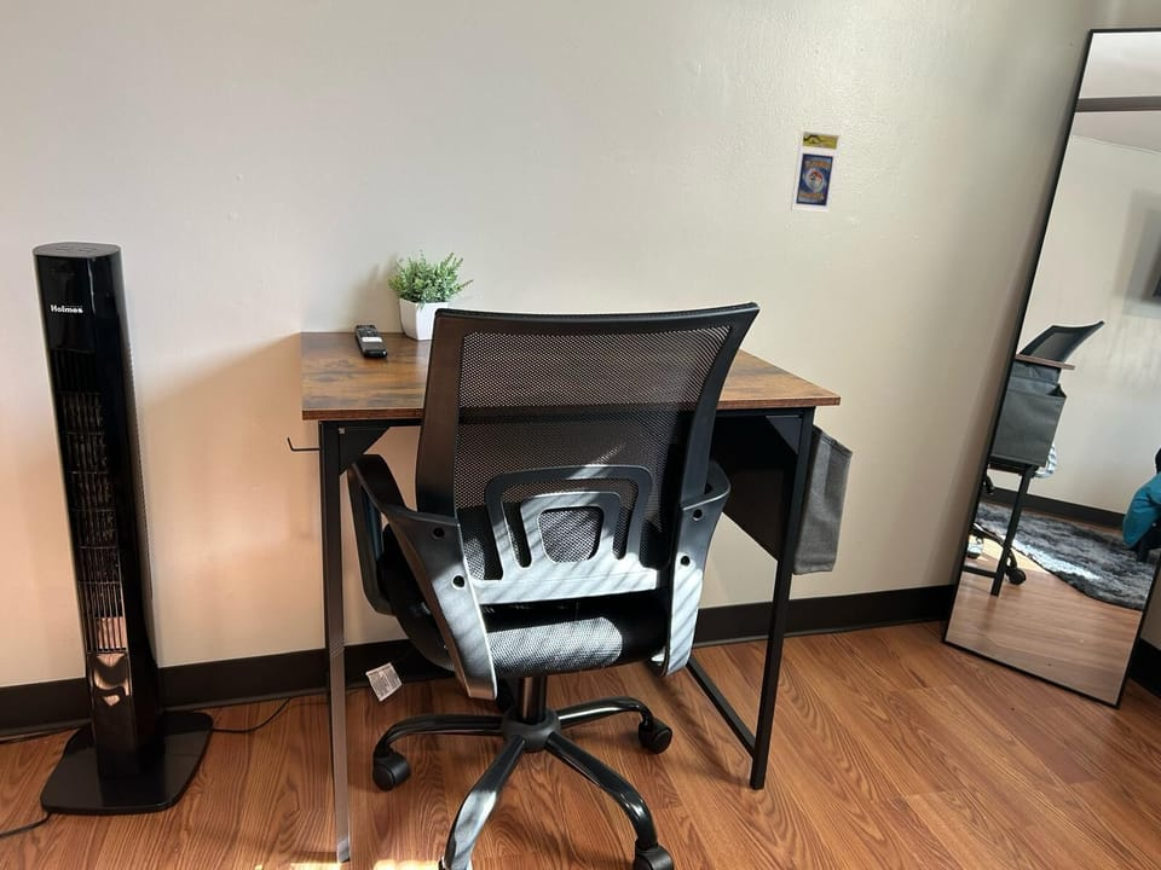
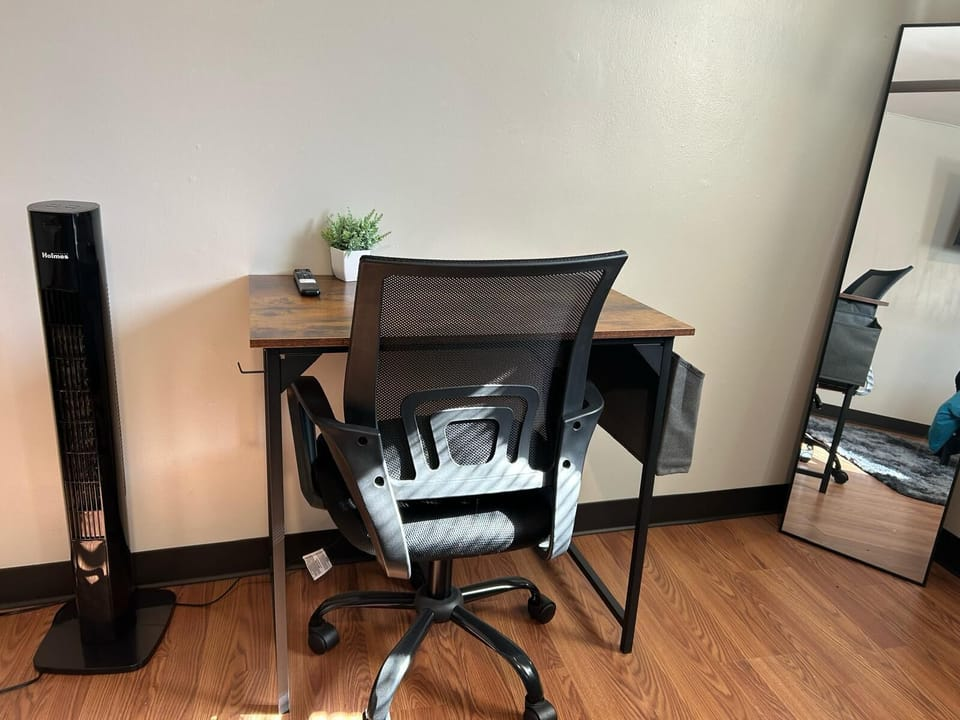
- trading card display case (815, 172)
